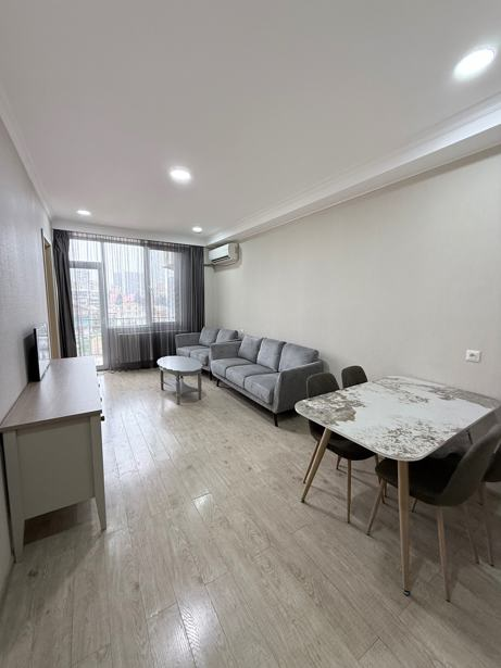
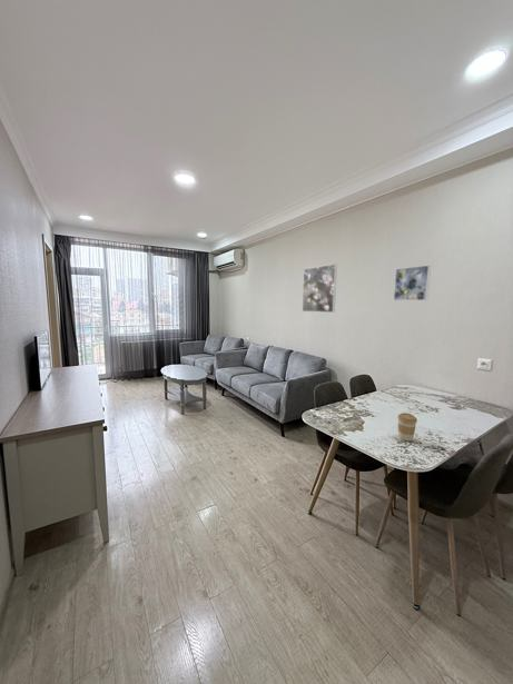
+ coffee cup (406, 426)
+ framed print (318, 289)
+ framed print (411, 284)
